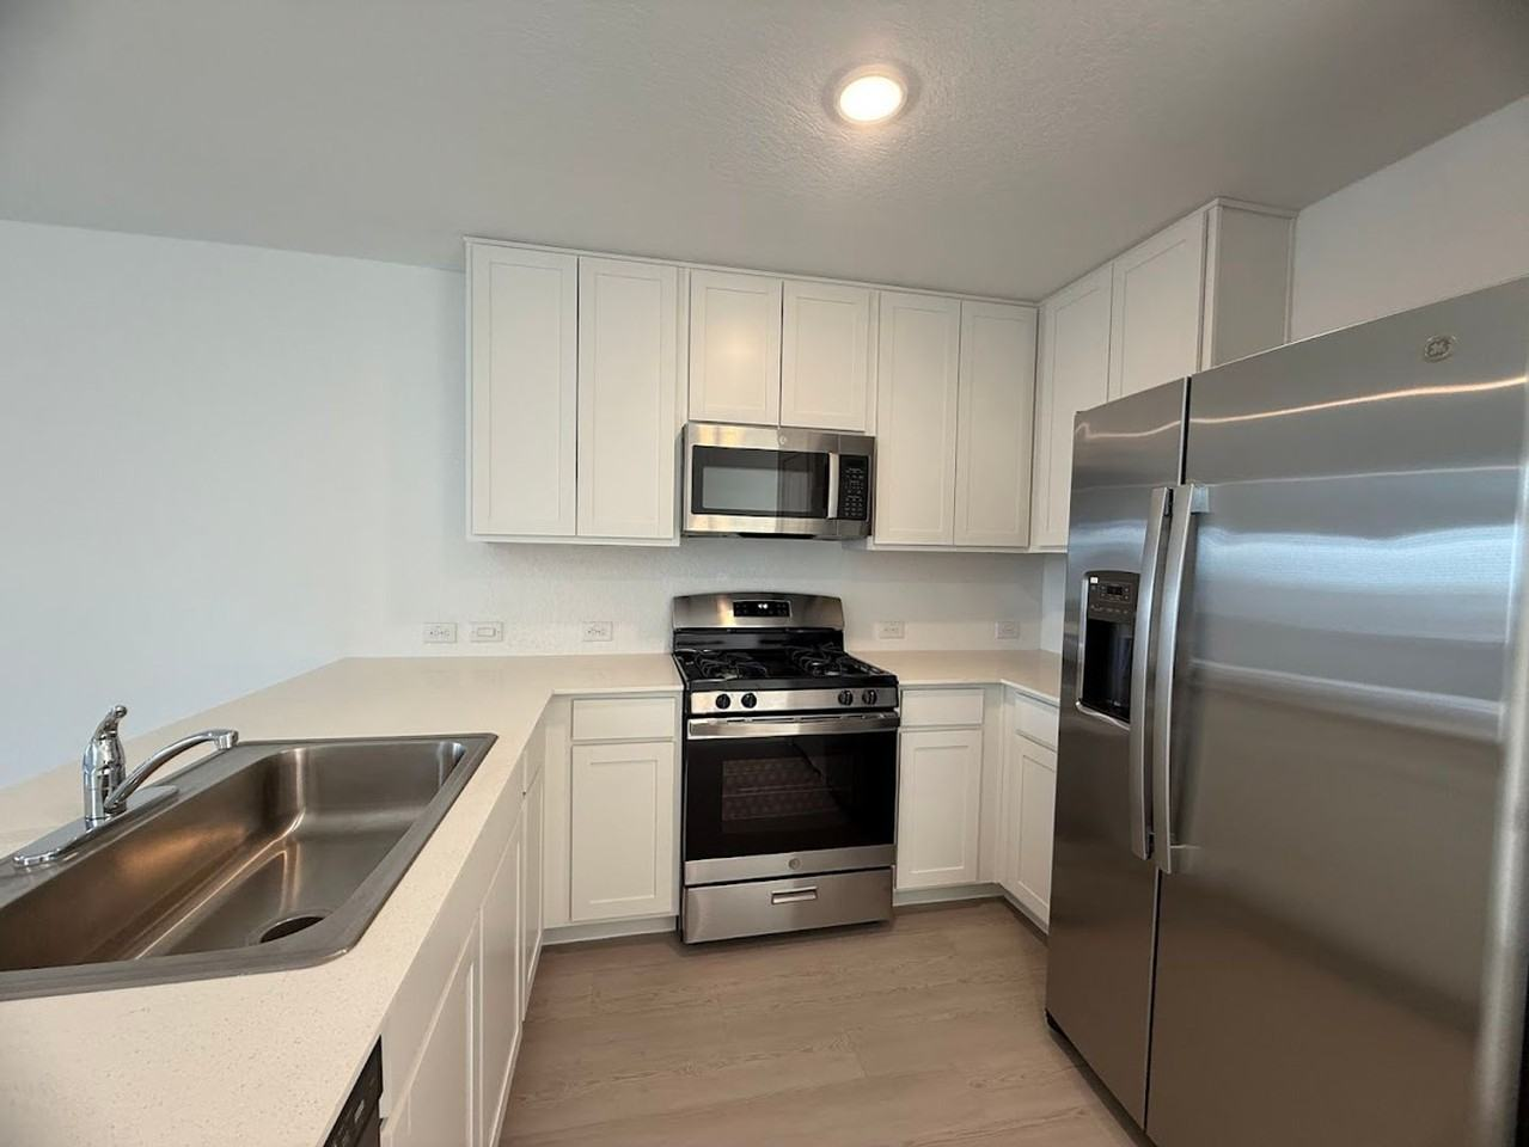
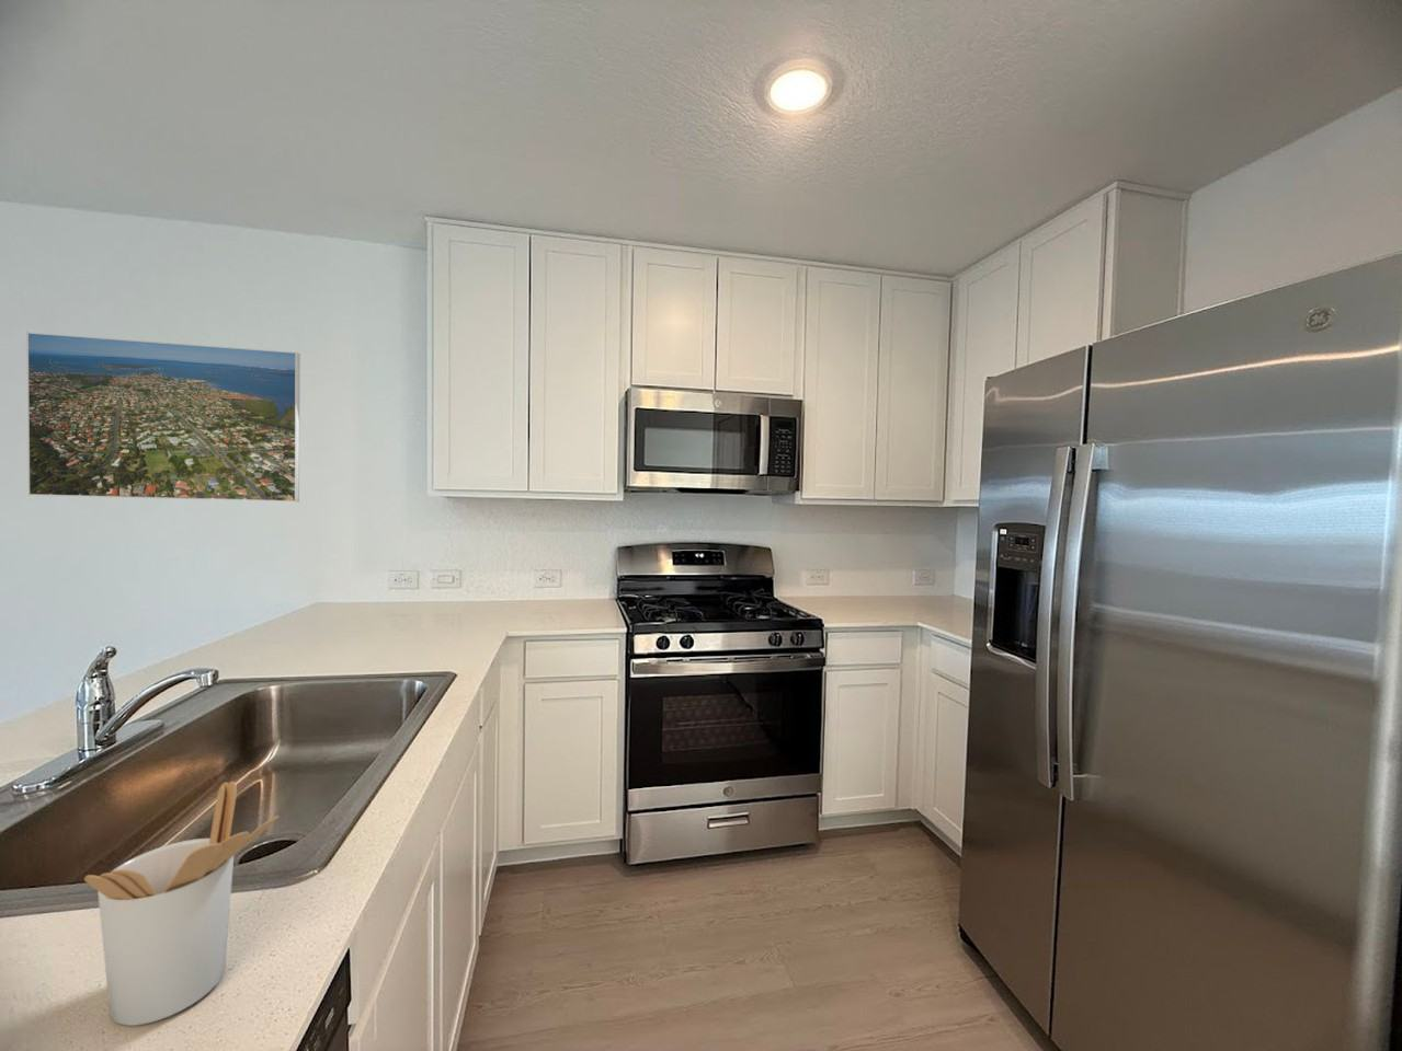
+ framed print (170, 421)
+ utensil holder (191, 902)
